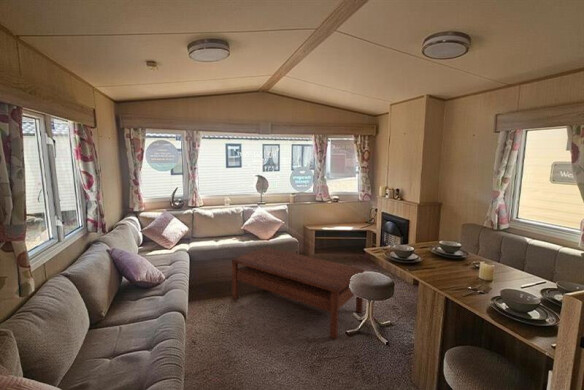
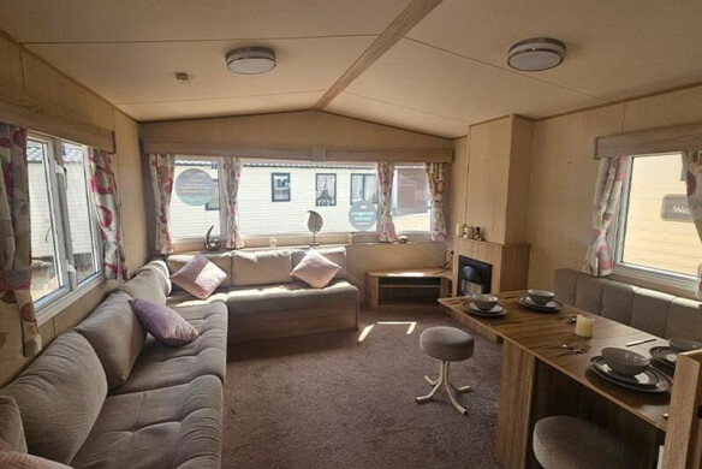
- coffee table (294, 284)
